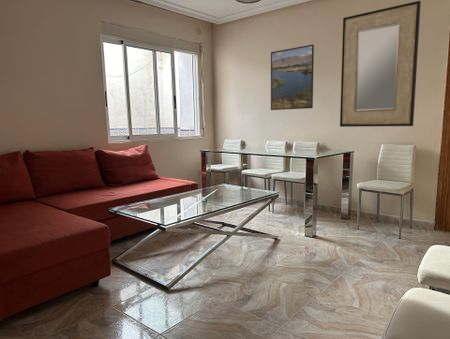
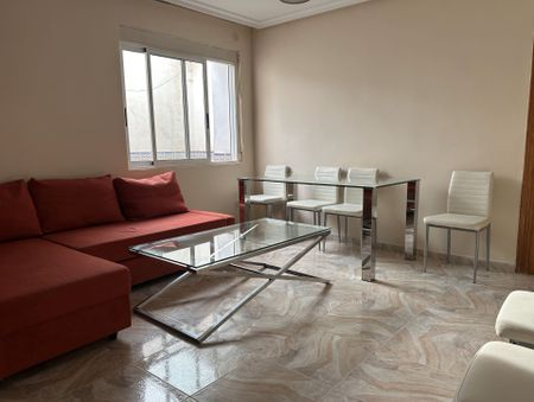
- home mirror (376, 69)
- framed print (291, 79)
